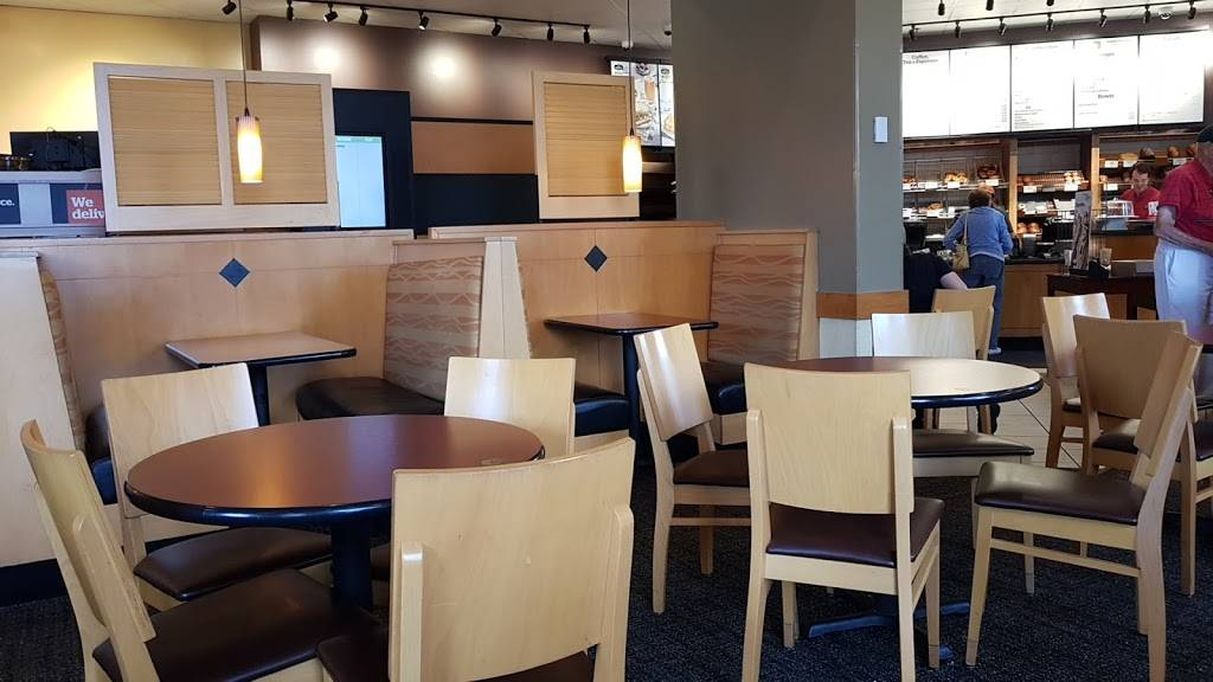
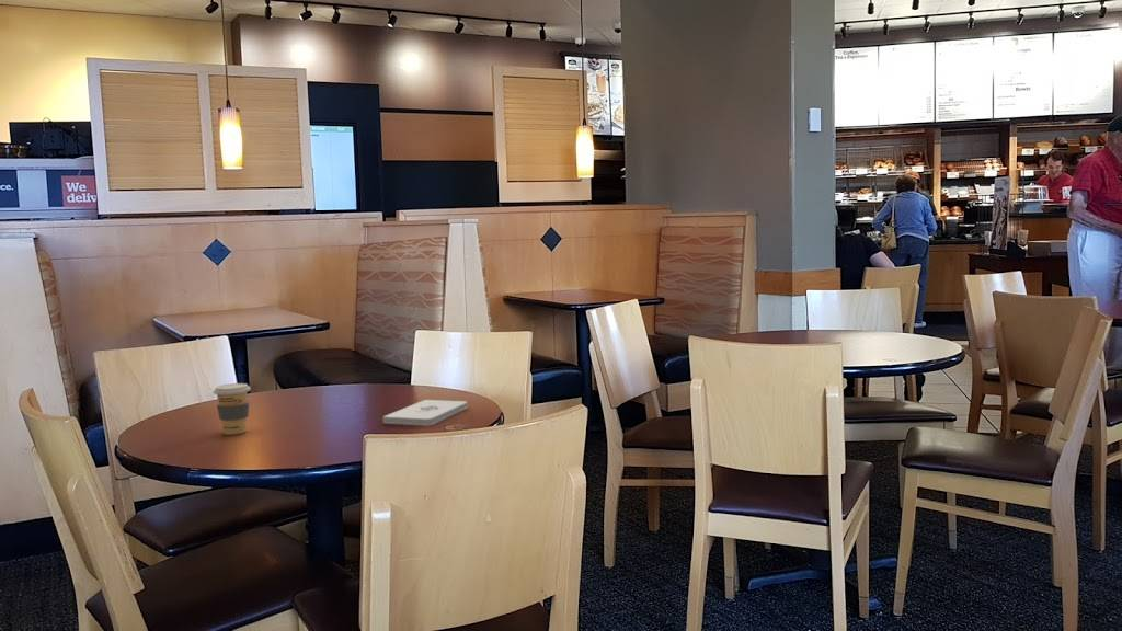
+ coffee cup (232, 409)
+ notepad (427, 412)
